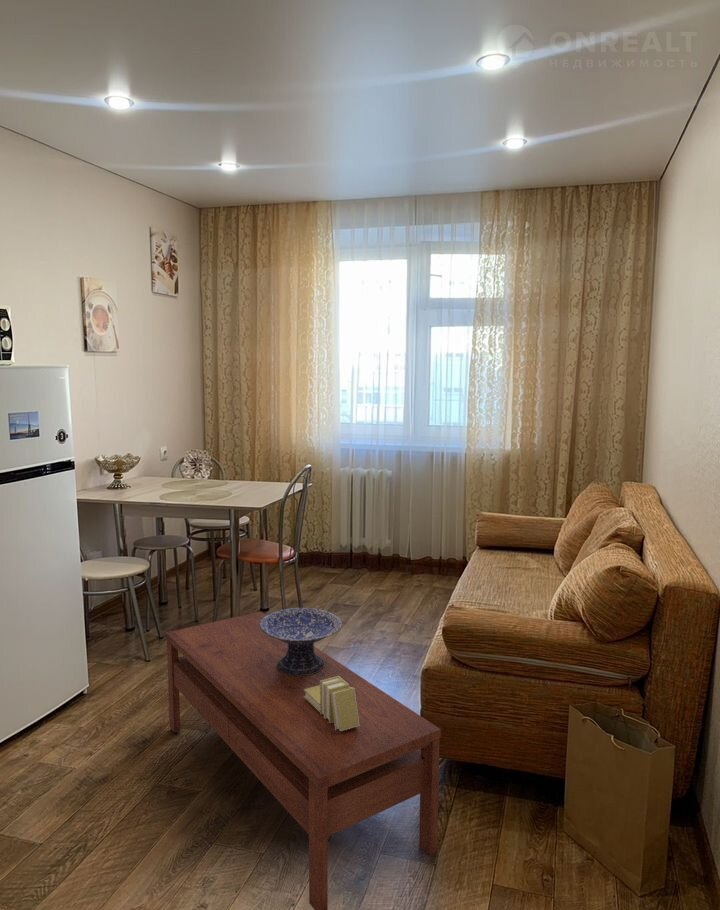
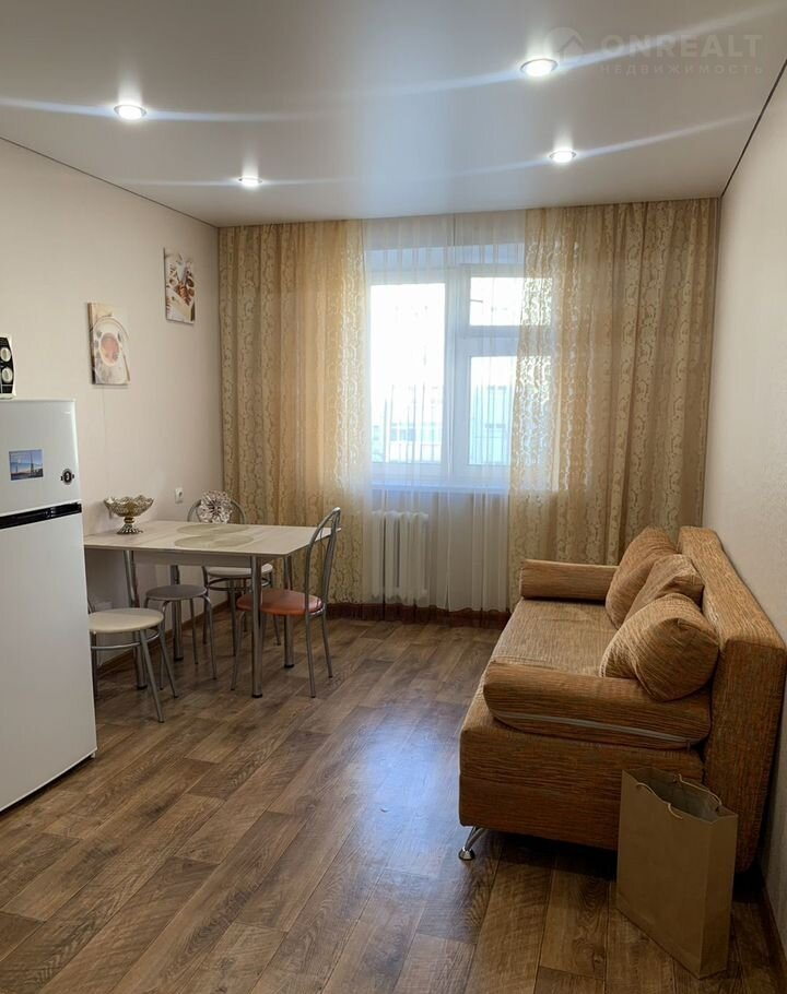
- books (330, 695)
- decorative bowl (301, 643)
- coffee table (282, 727)
